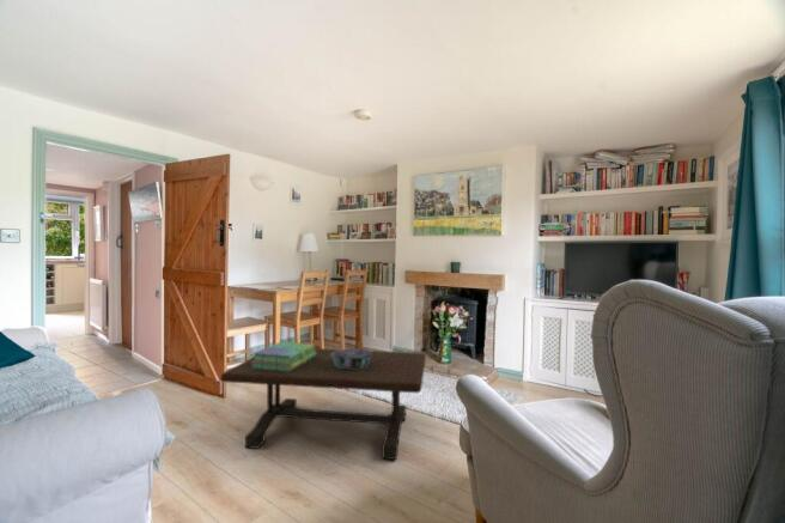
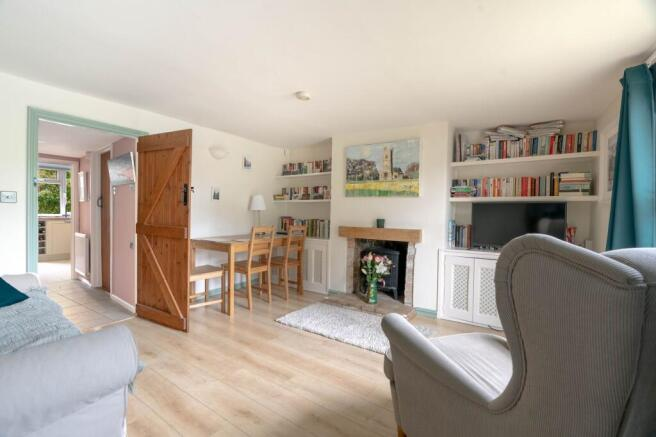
- decorative bowl (352, 359)
- coffee table (335, 388)
- stack of books (285, 354)
